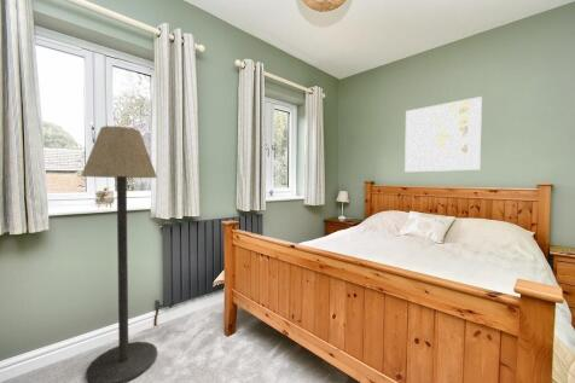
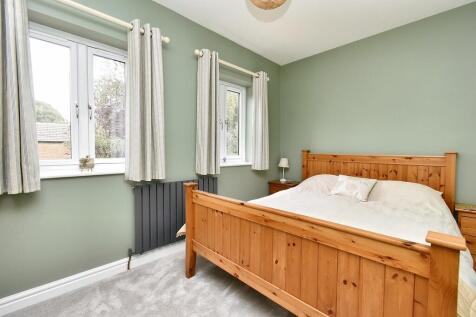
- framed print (440, 138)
- floor lamp (122, 248)
